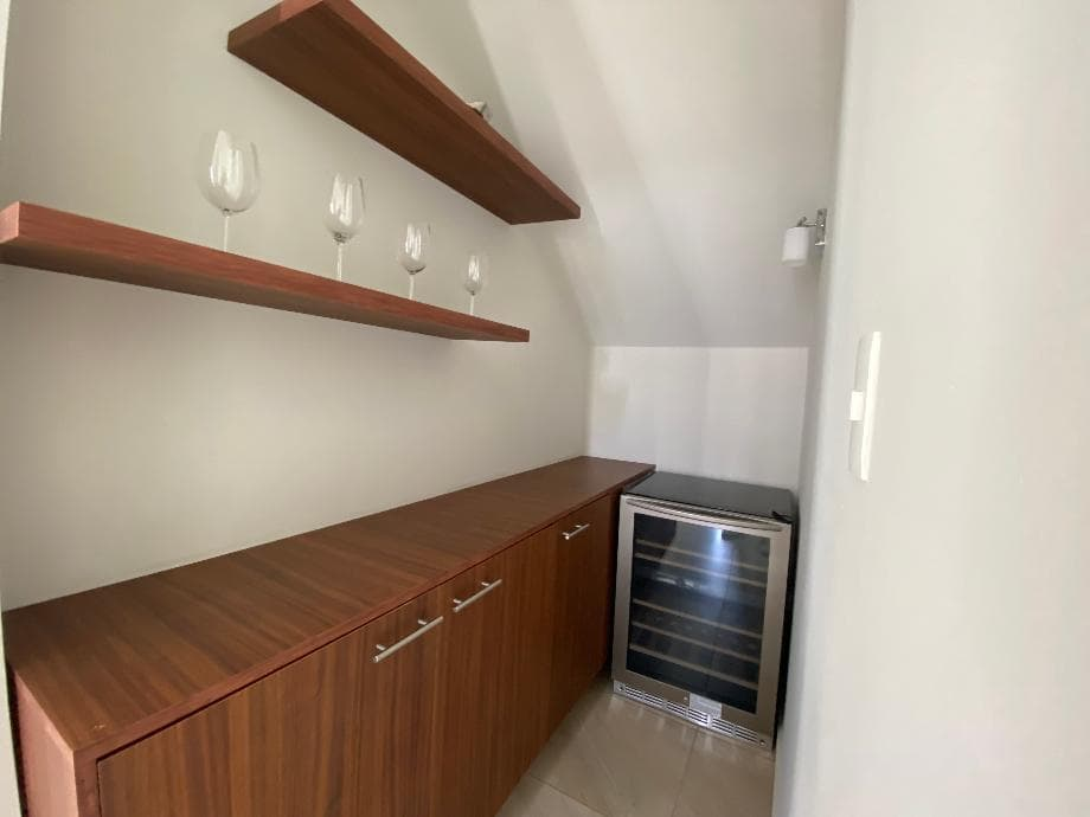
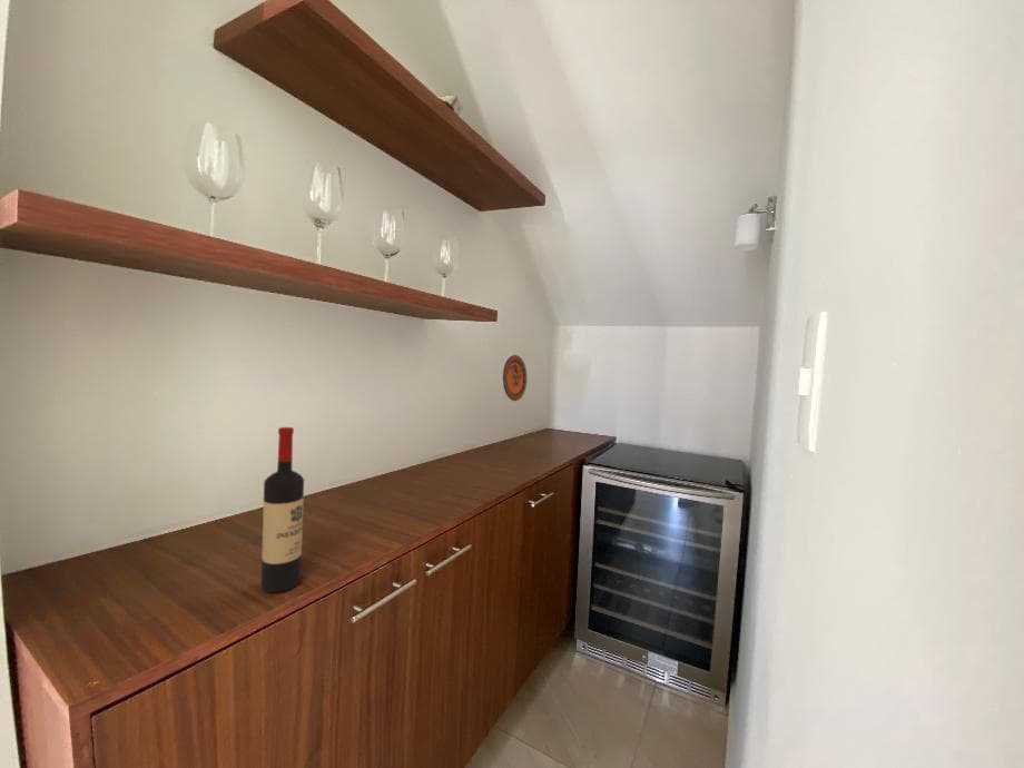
+ wine bottle (283, 506)
+ decorative plate (514, 377)
